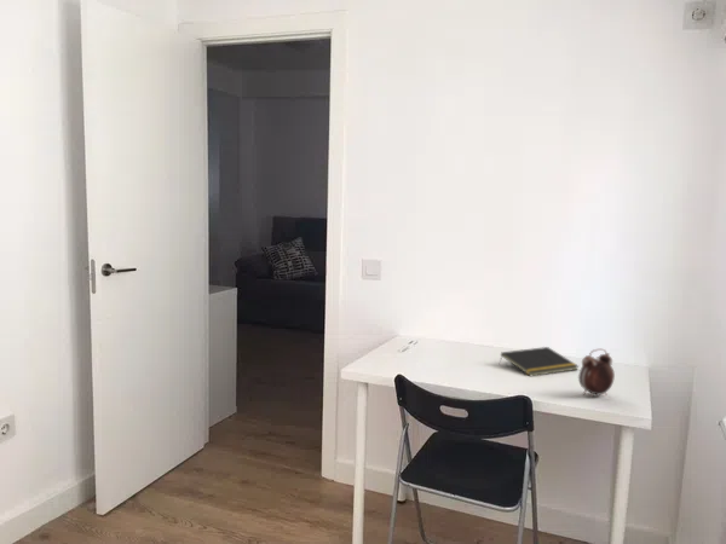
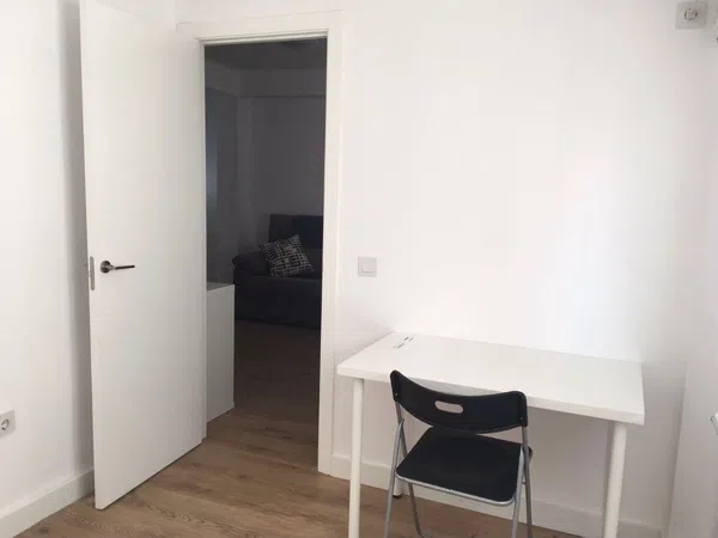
- notepad (538, 360)
- alarm clock (597, 371)
